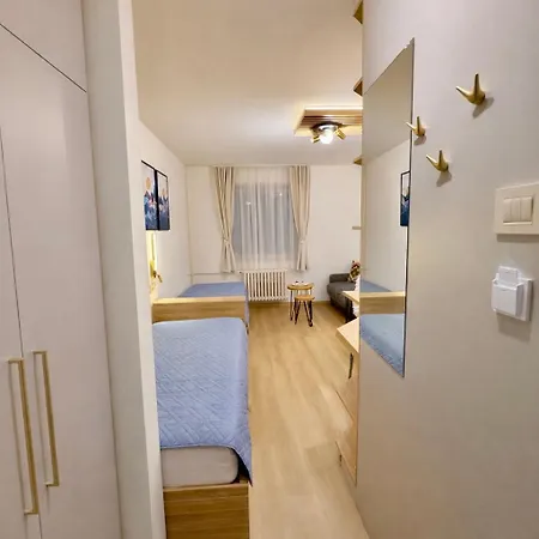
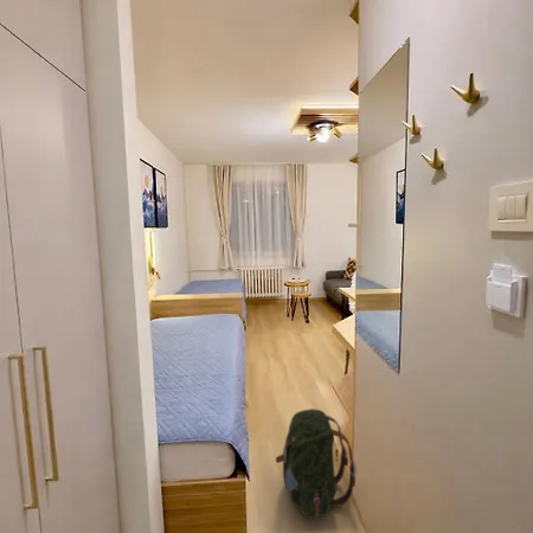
+ backpack (313, 457)
